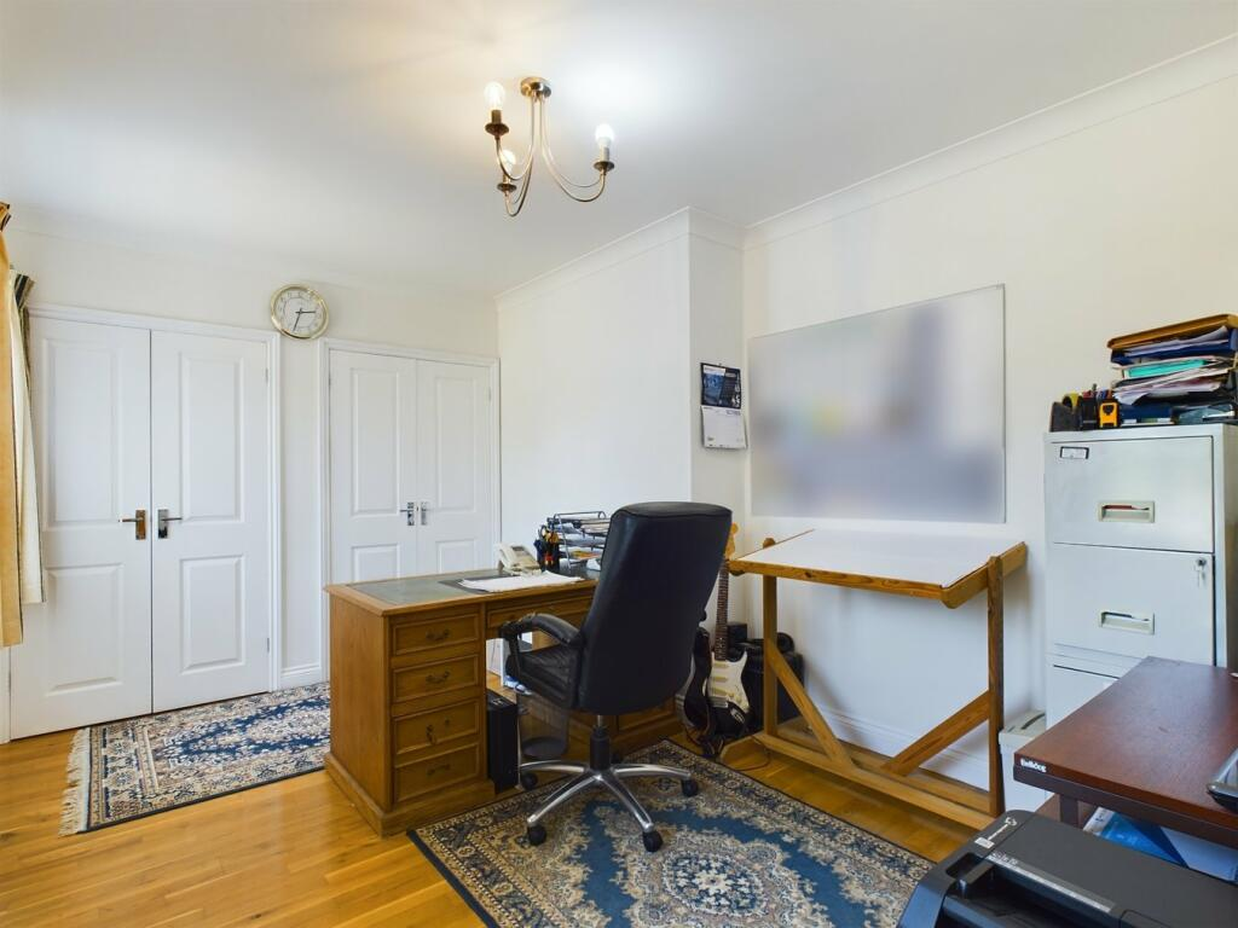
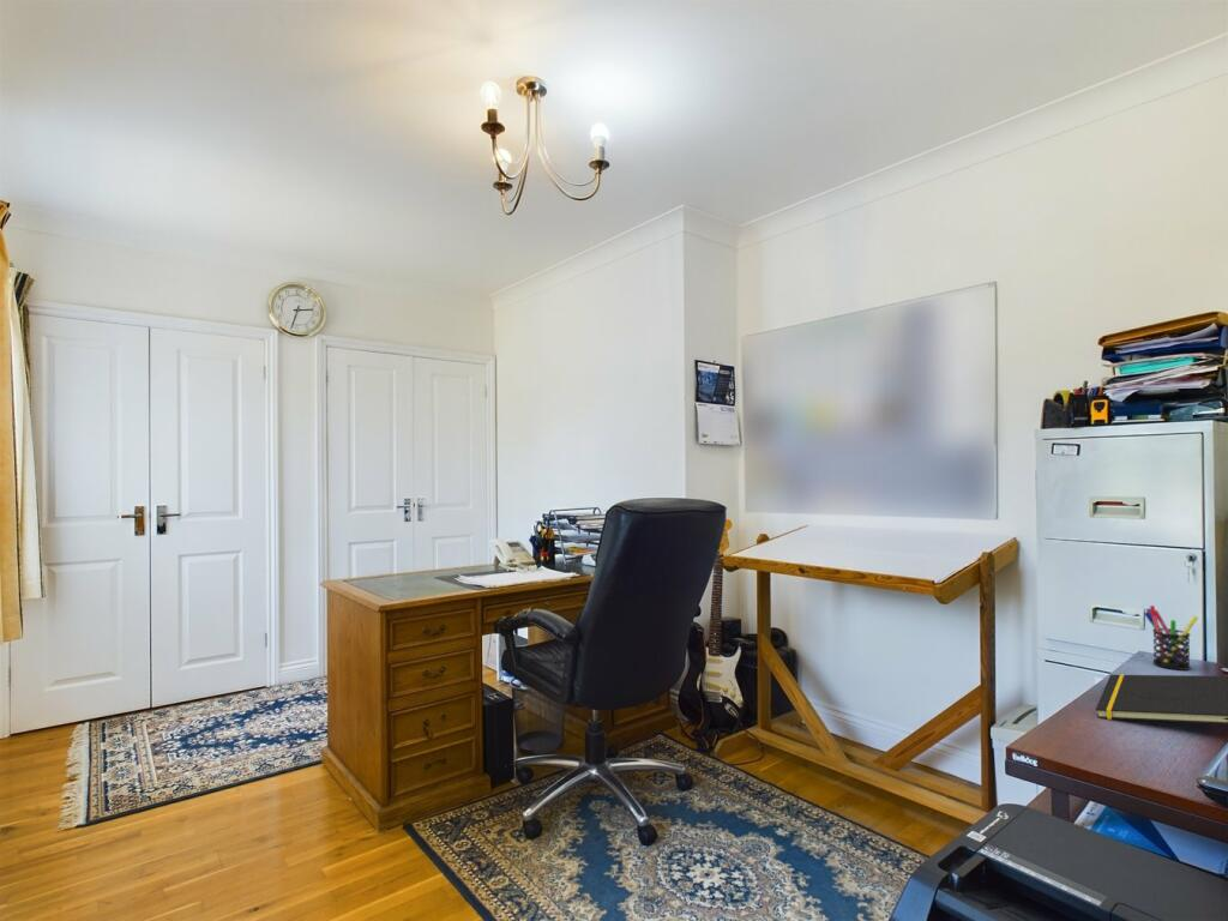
+ pen holder (1169, 637)
+ notepad (1163, 696)
